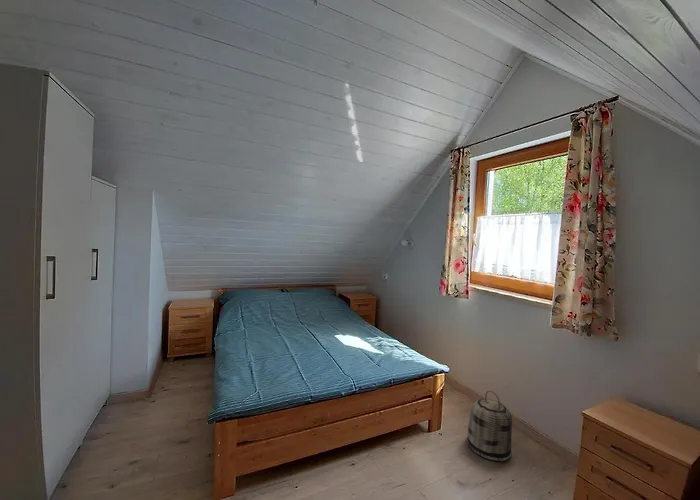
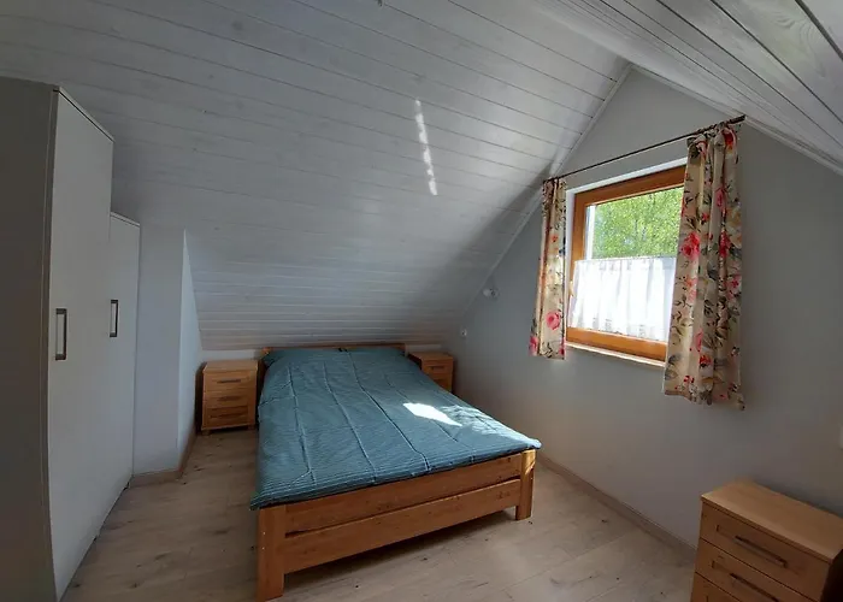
- basket (490, 419)
